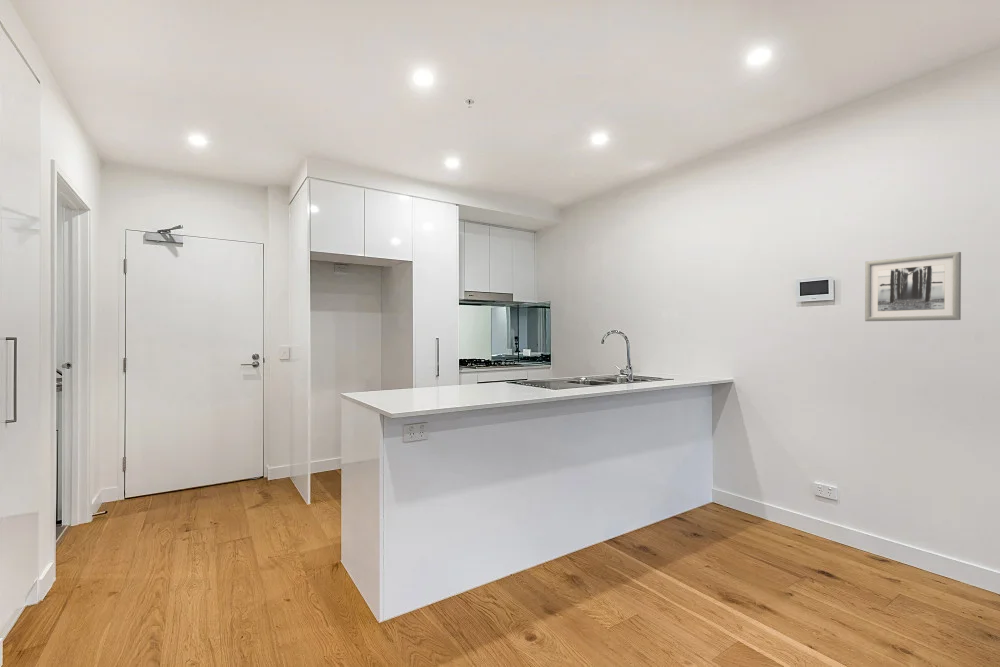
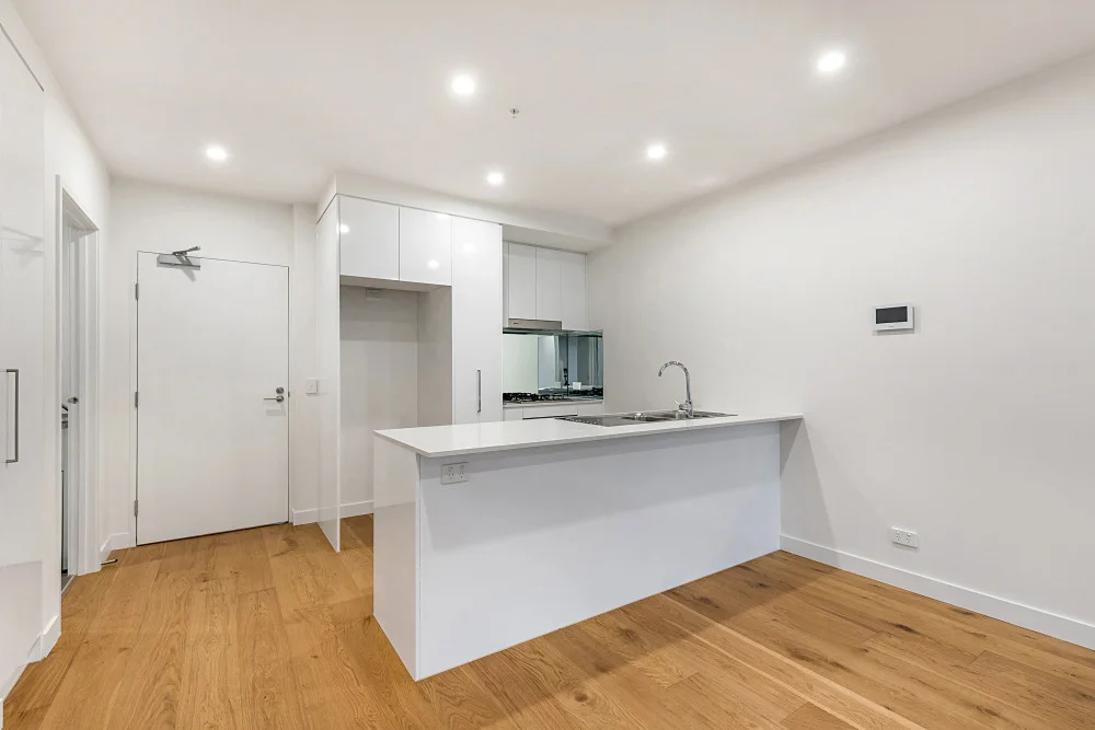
- wall art (909, 288)
